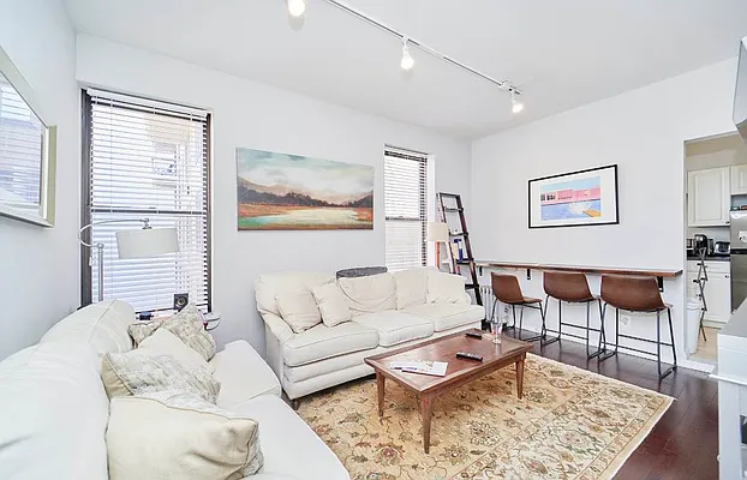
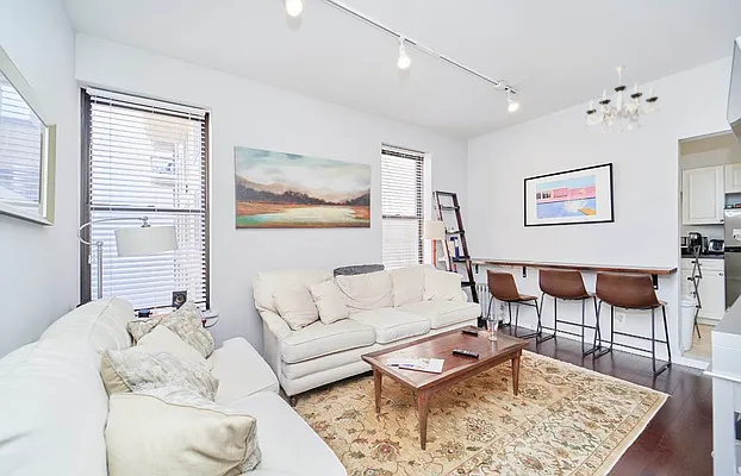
+ chandelier (619, 100)
